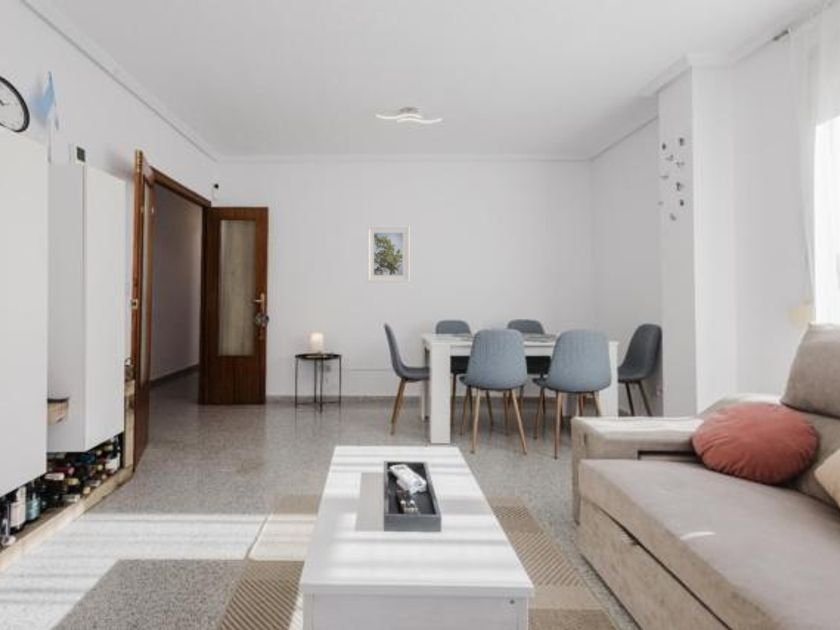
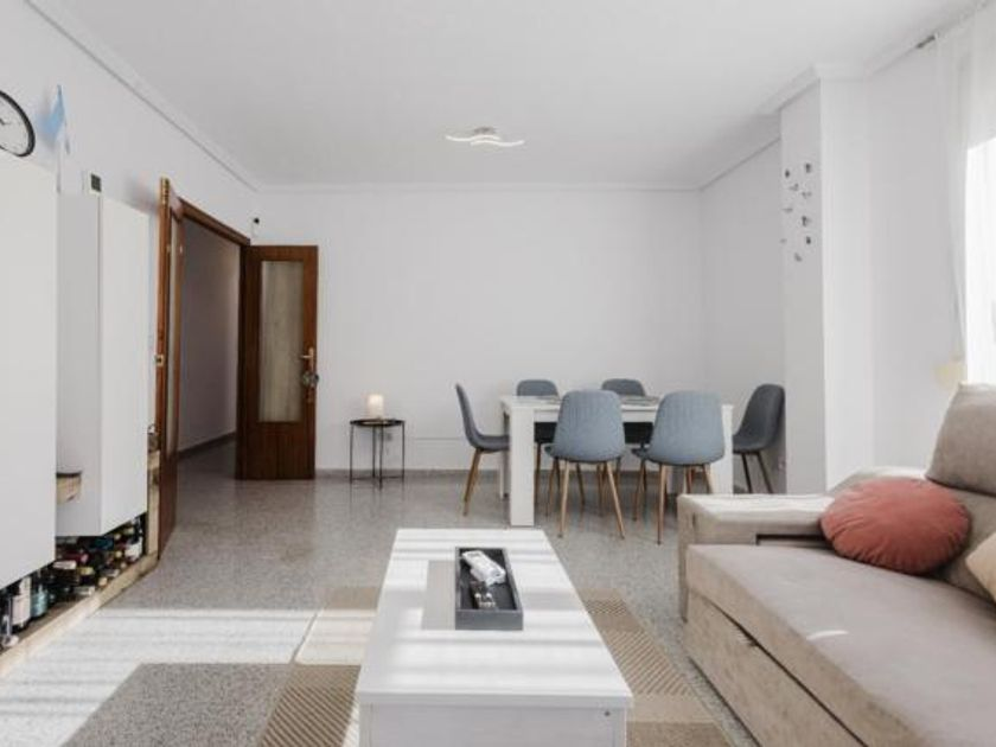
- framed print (388, 254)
